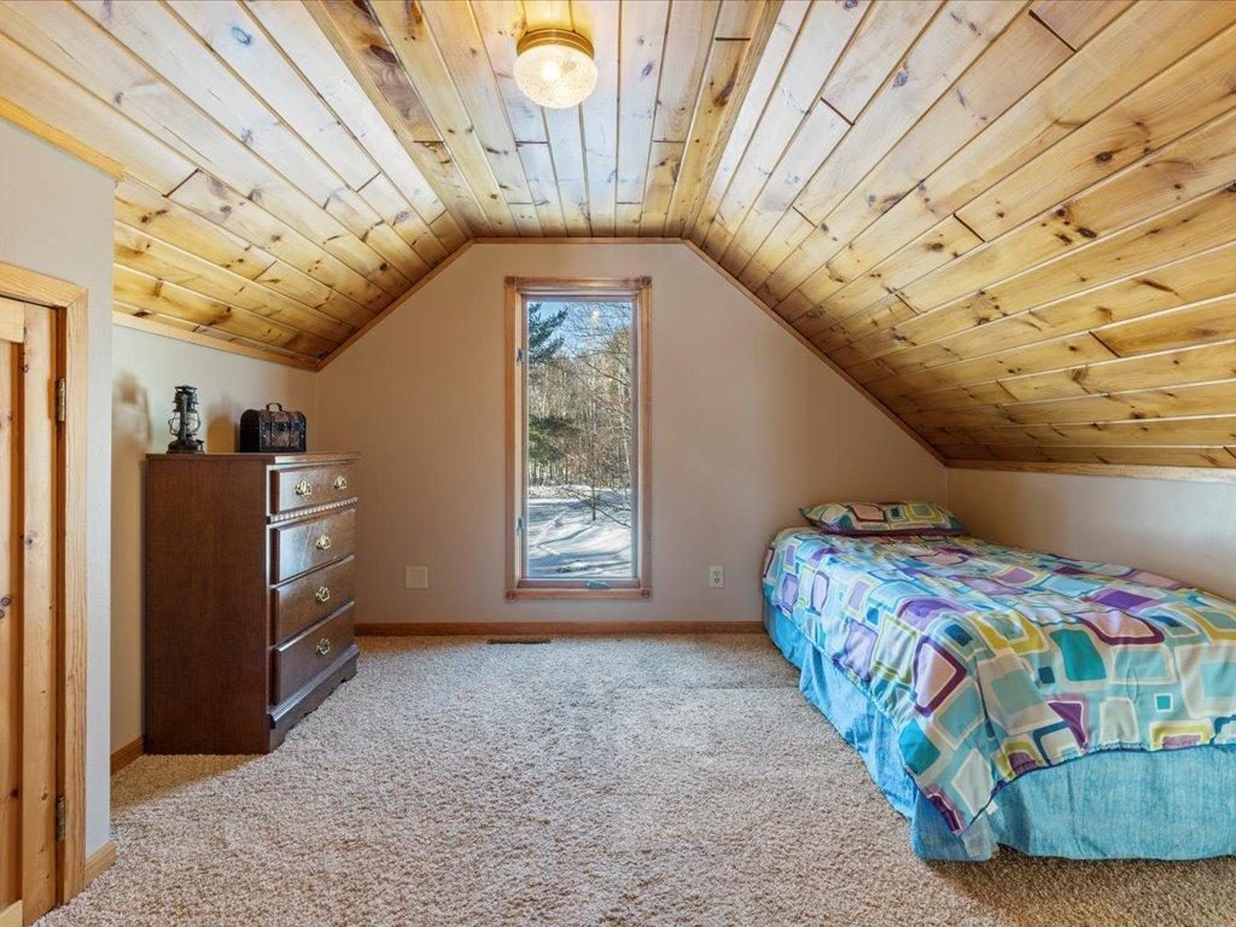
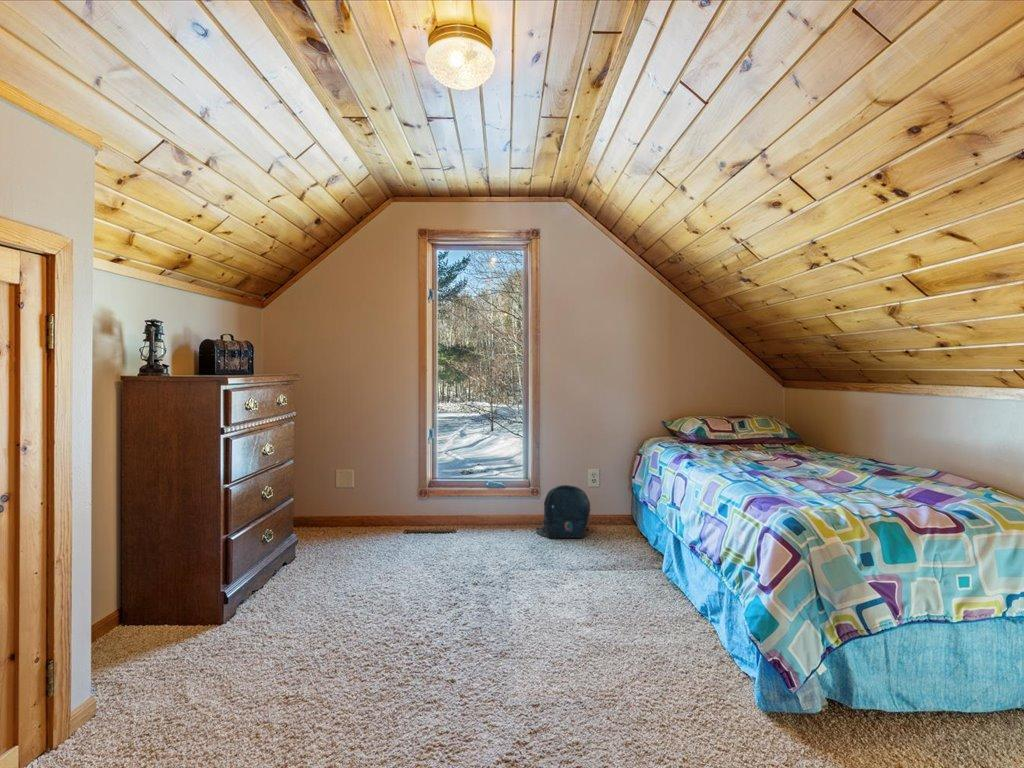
+ backpack (562, 507)
